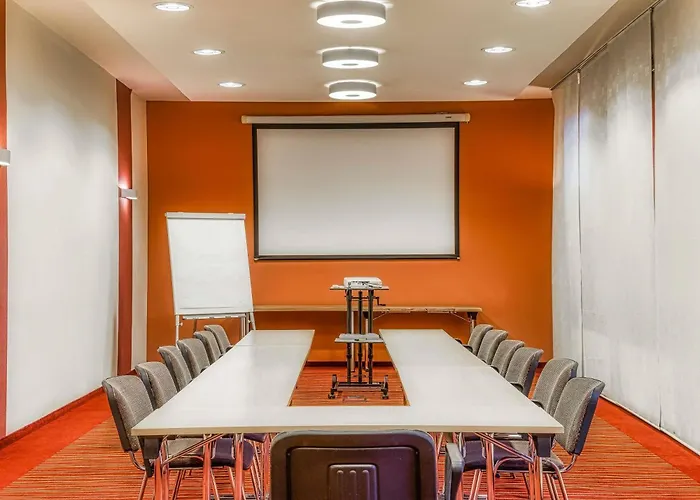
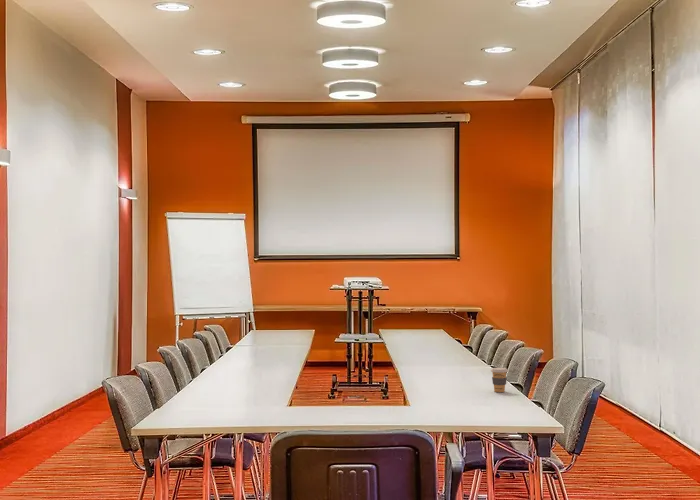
+ coffee cup (499, 379)
